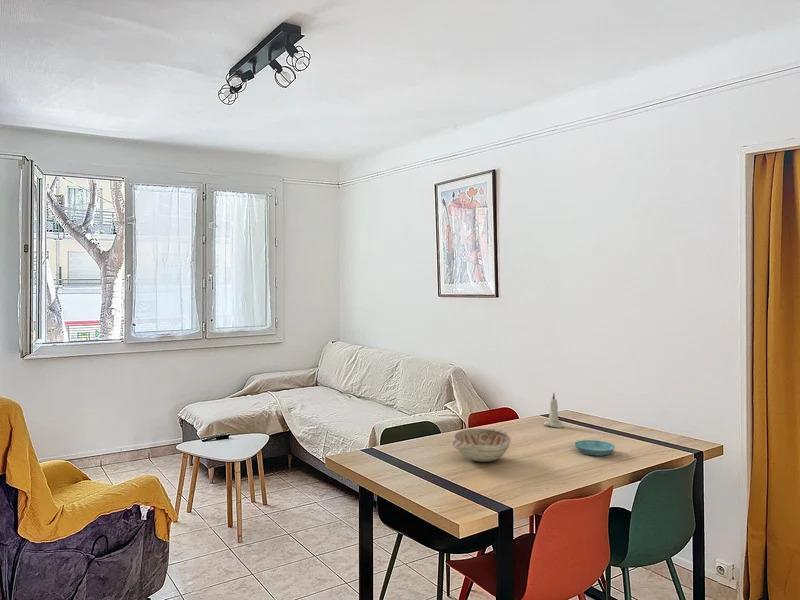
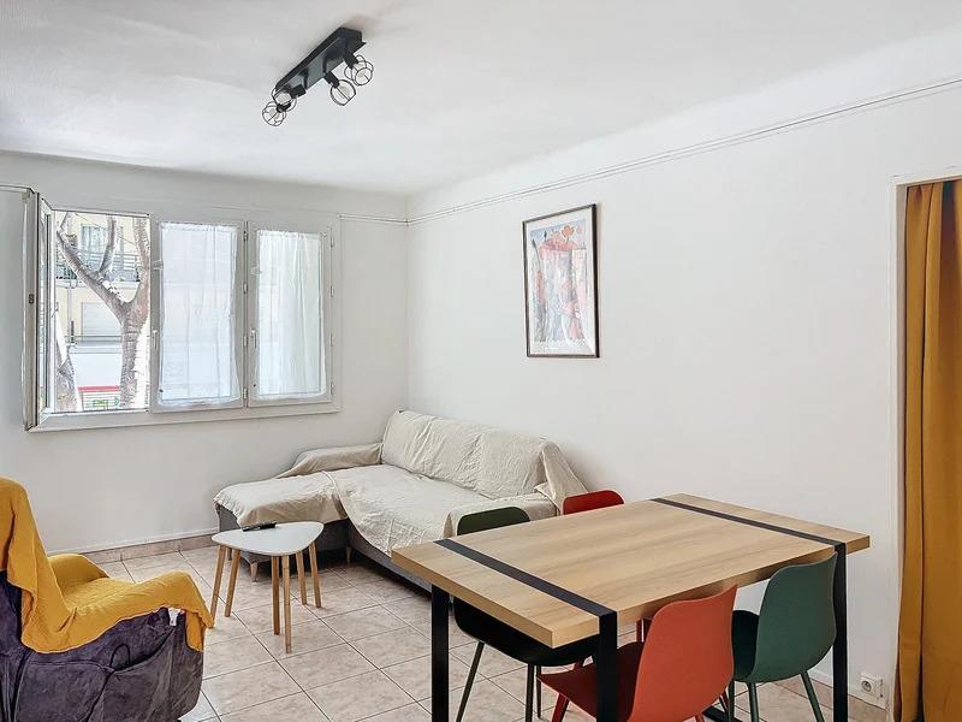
- saucer (594, 448)
- candle (554, 409)
- decorative bowl (481, 447)
